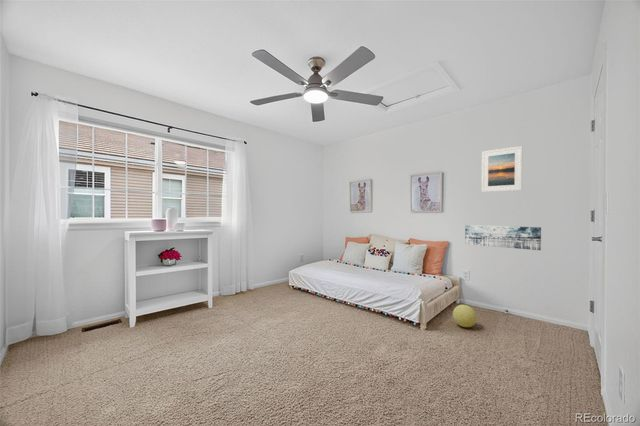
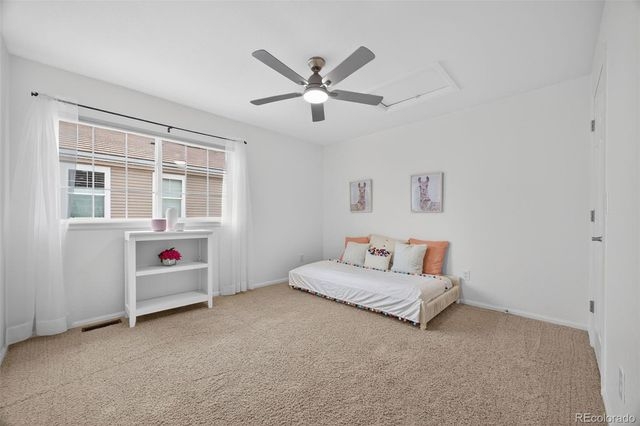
- decorative ball (464, 315)
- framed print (501, 170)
- wall art (500, 236)
